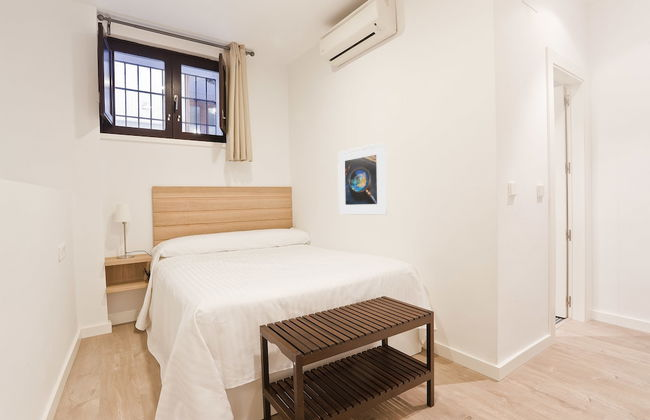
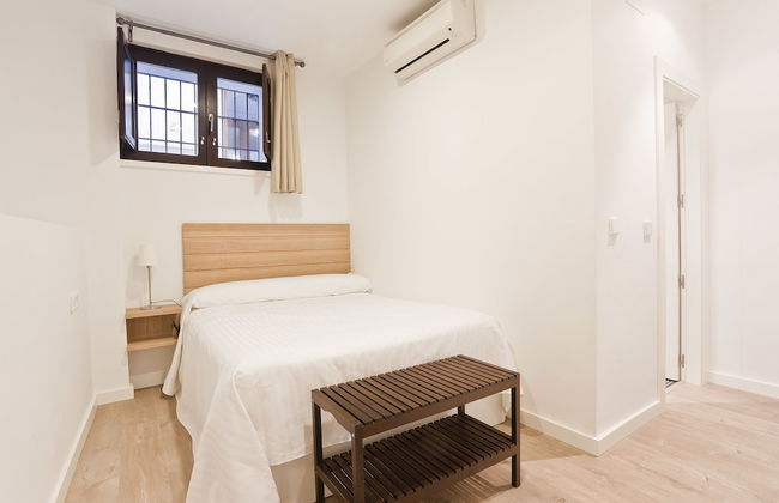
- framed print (360, 181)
